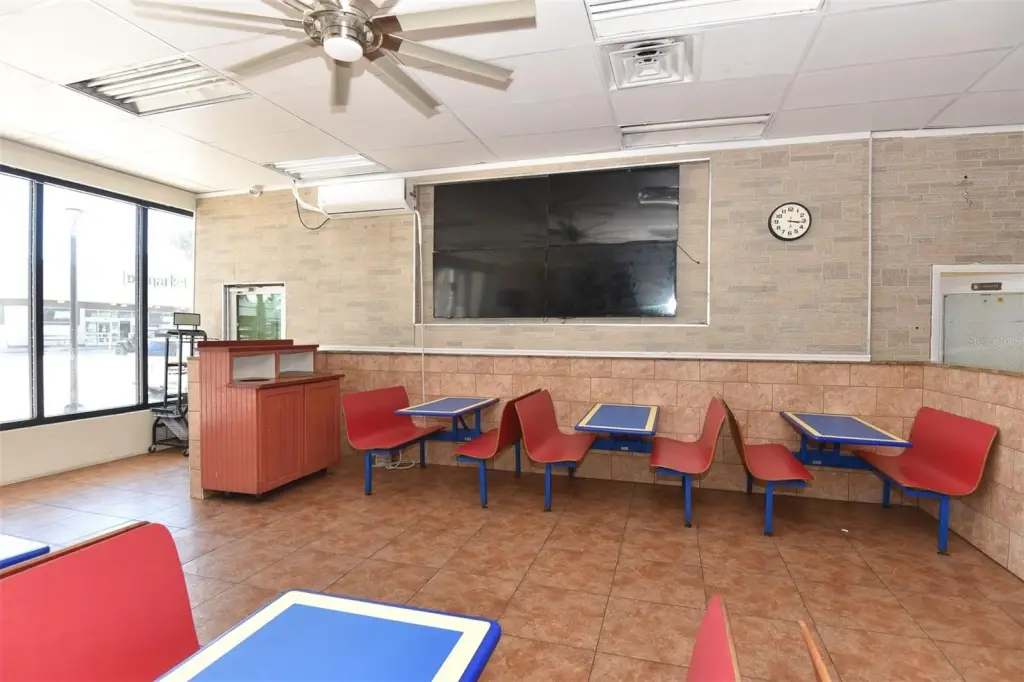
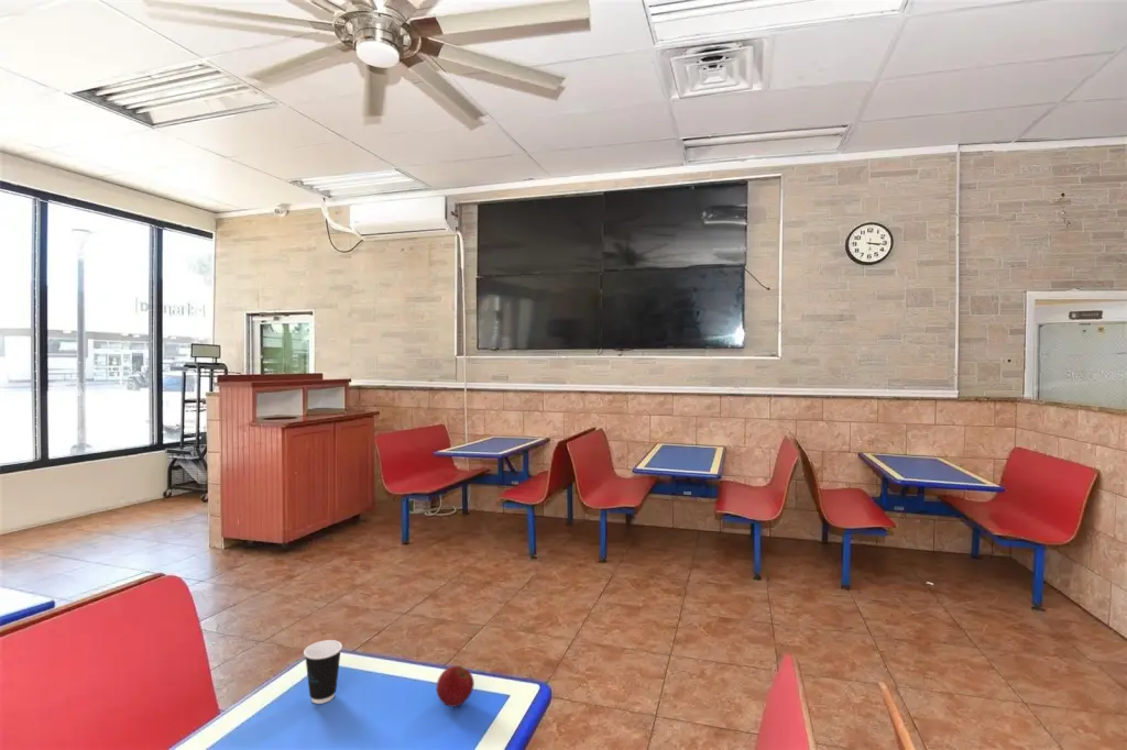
+ dixie cup (322, 672)
+ apple (455, 685)
